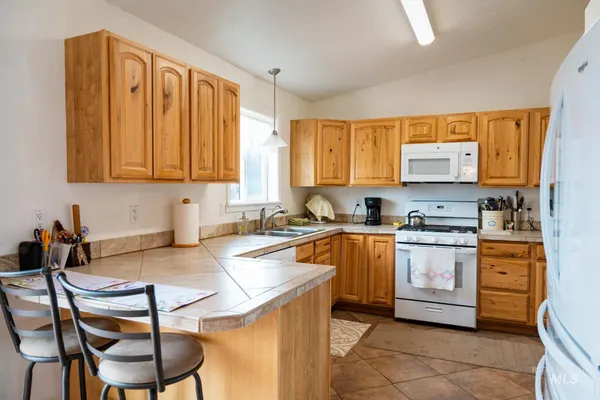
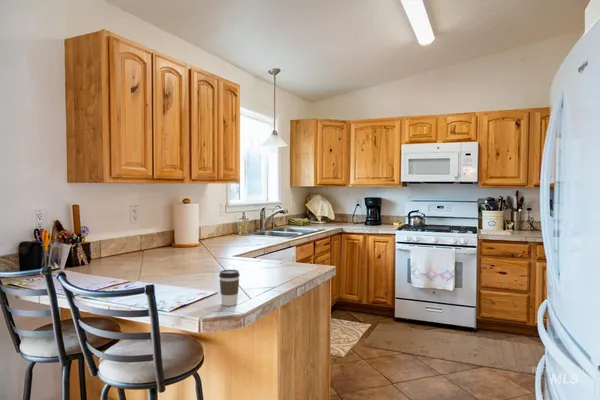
+ coffee cup (229, 287)
